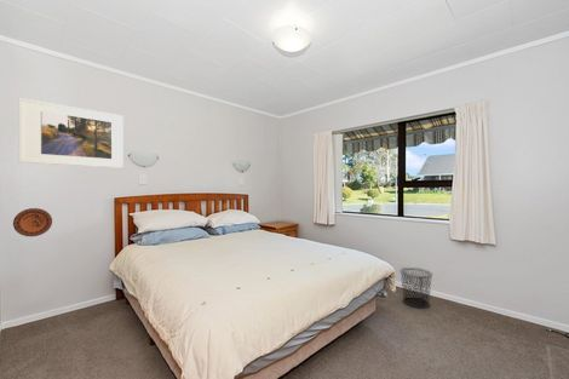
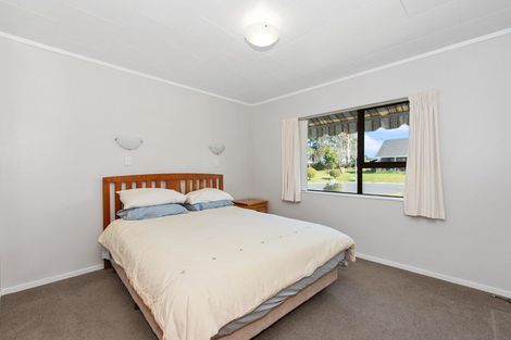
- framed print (75, 136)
- decorative plate (33, 222)
- waste bin (415, 287)
